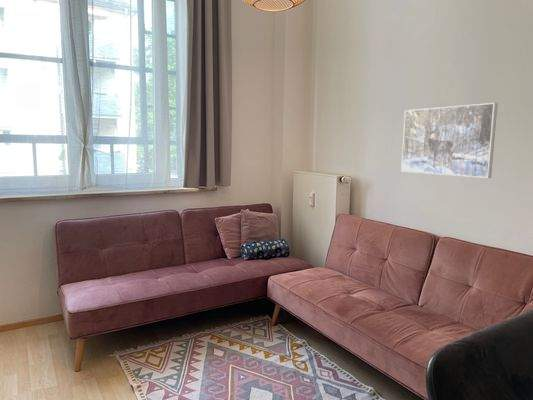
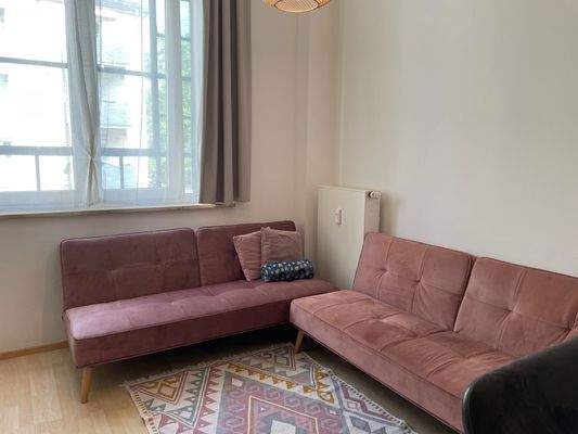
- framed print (444, 141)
